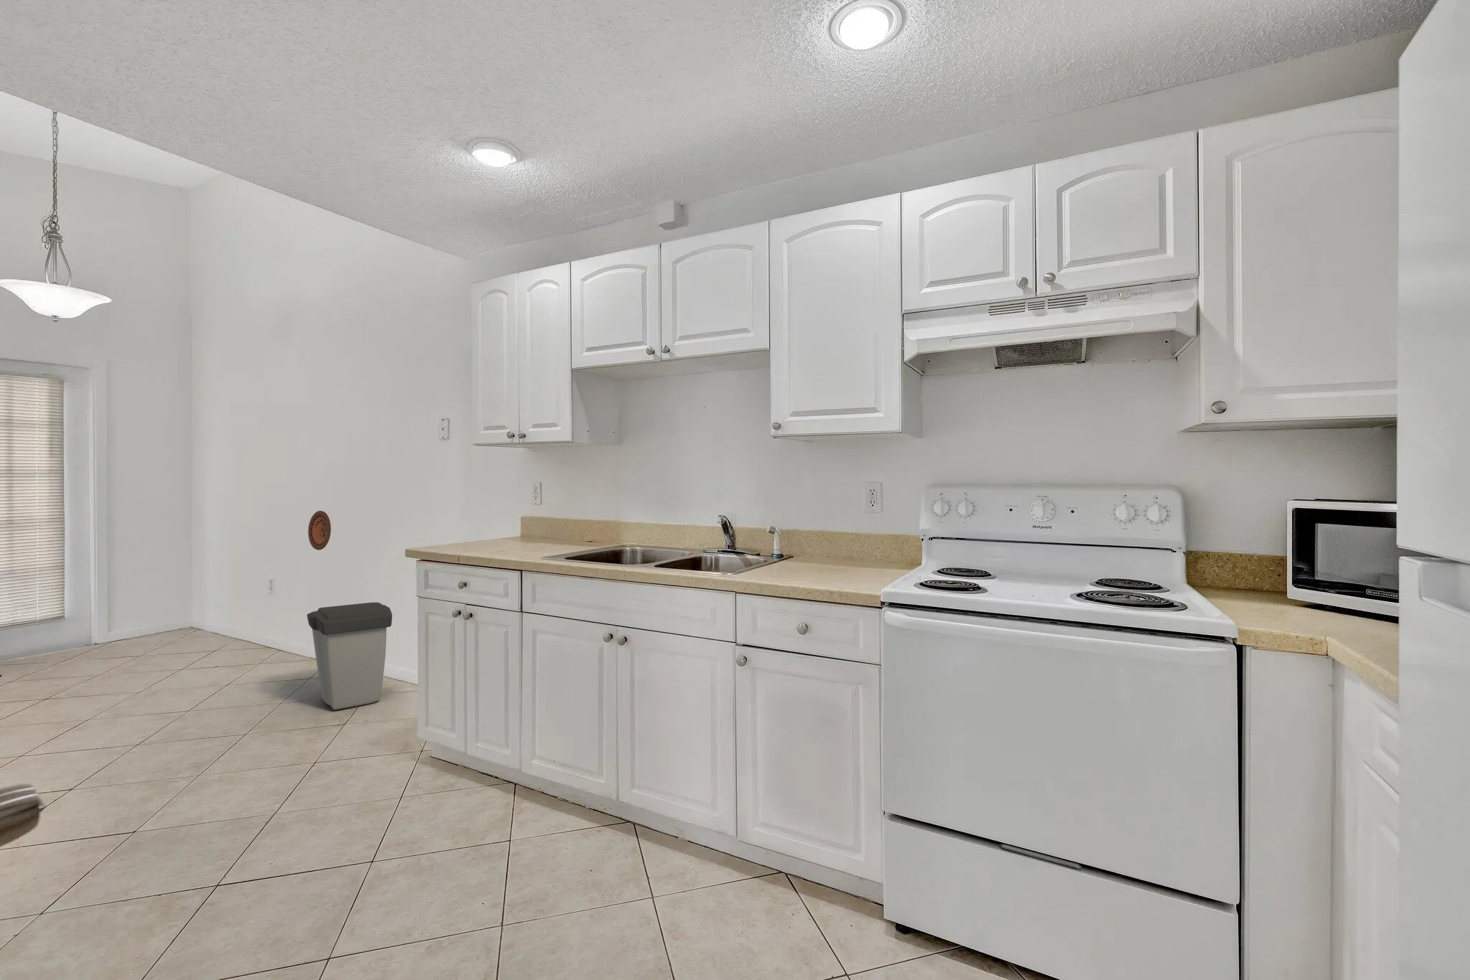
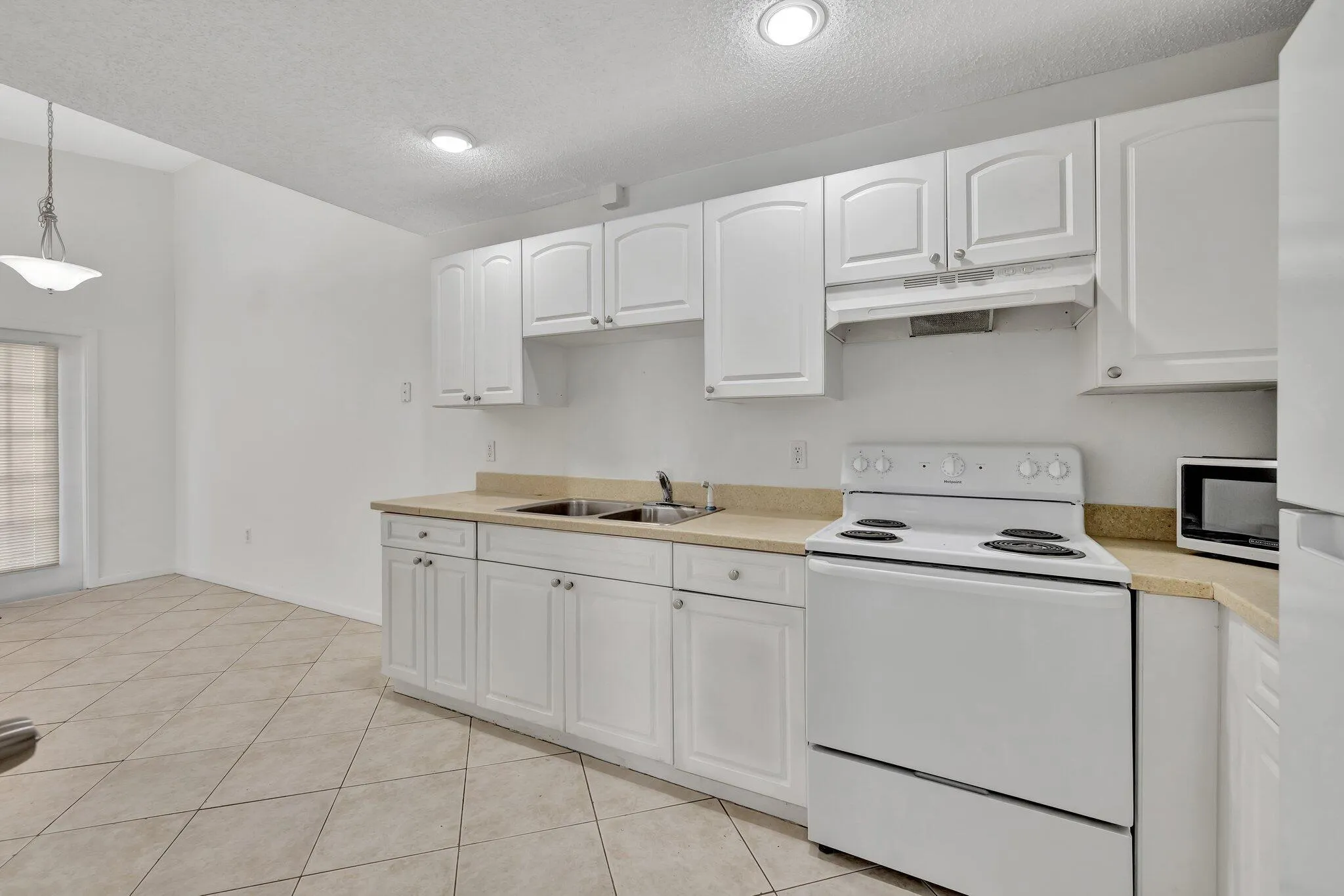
- decorative plate (320, 530)
- trash can (350, 653)
